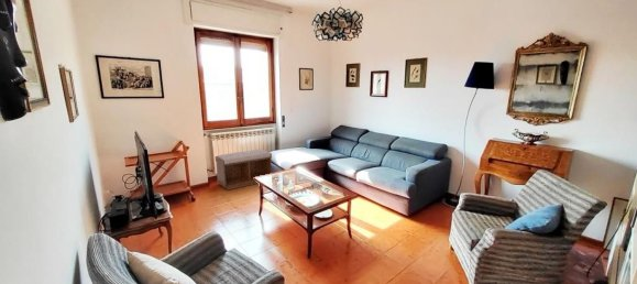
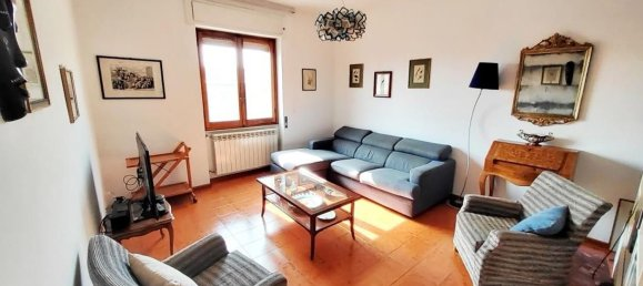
- bench (244, 167)
